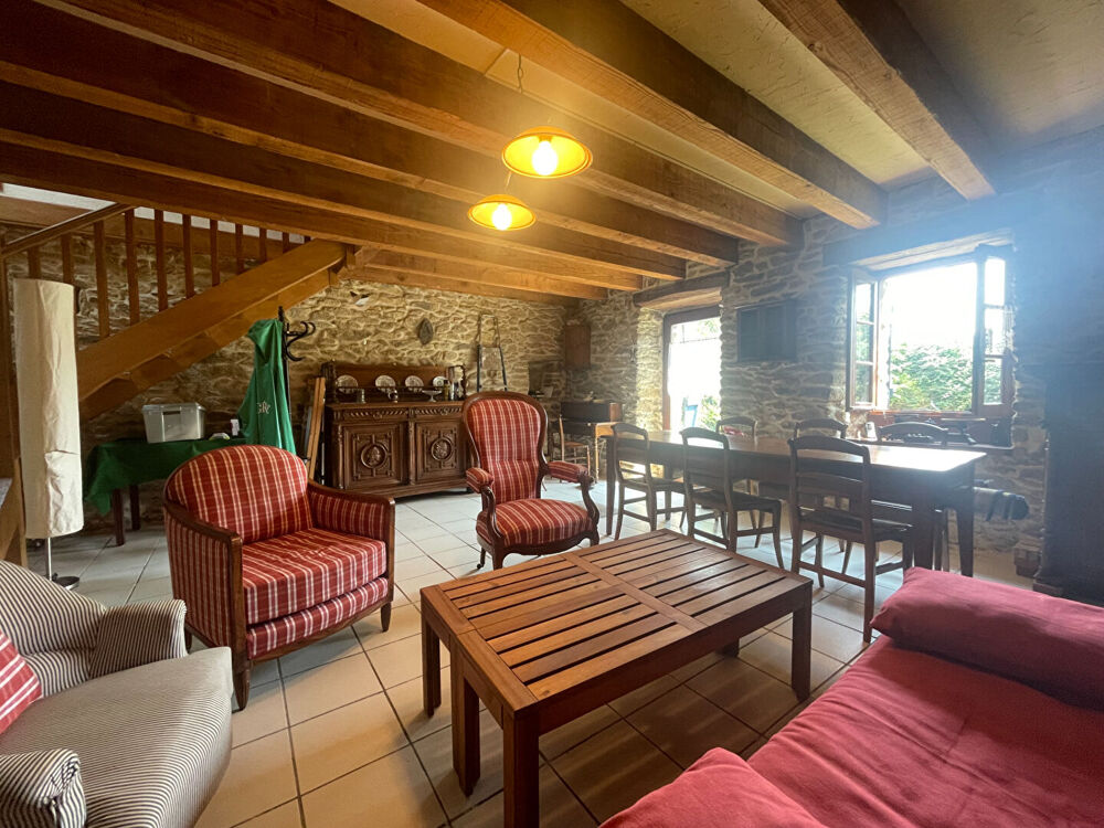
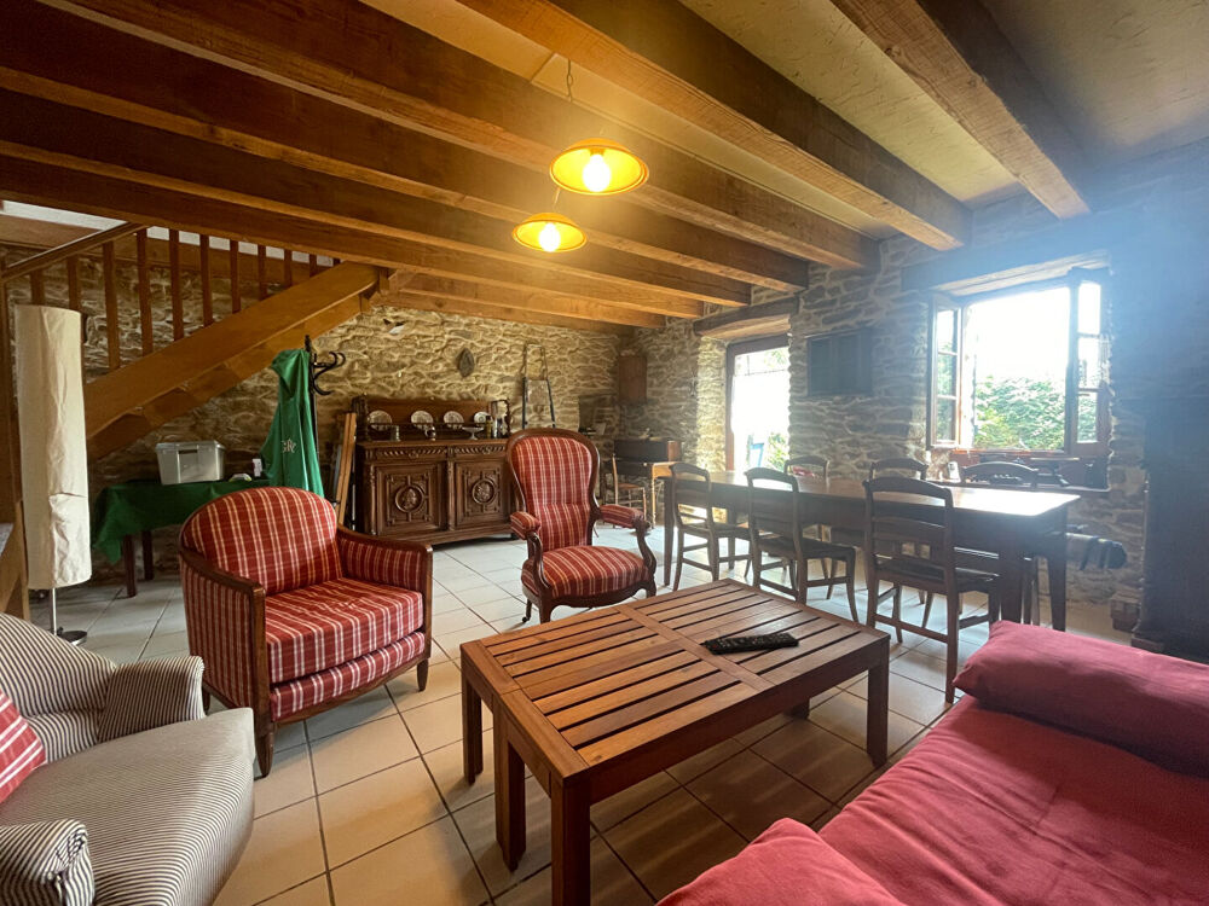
+ remote control (751, 641)
